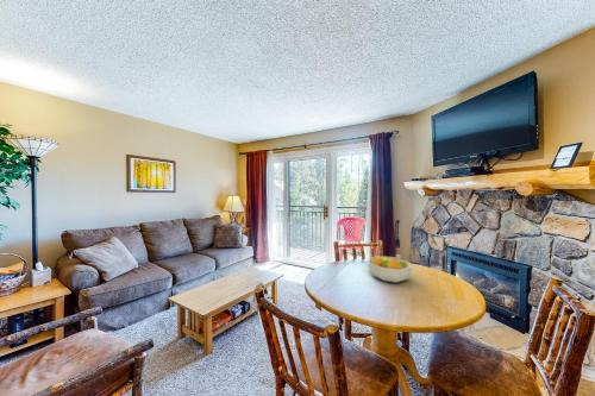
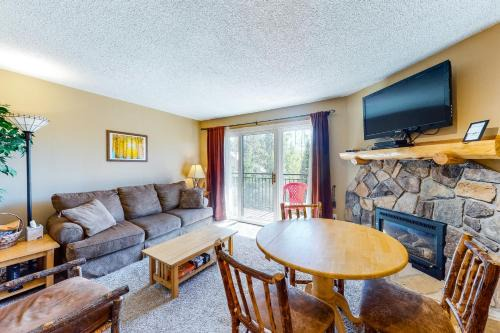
- fruit bowl (388, 265)
